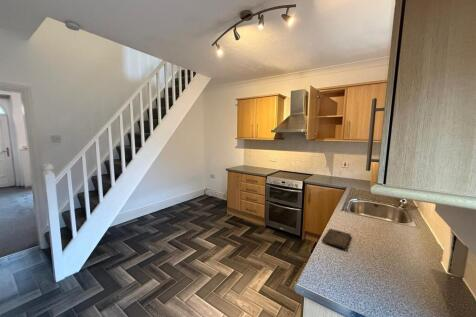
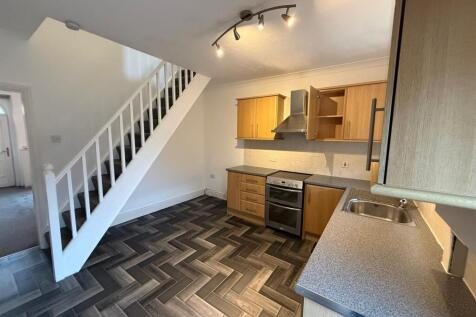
- cutting board (336, 237)
